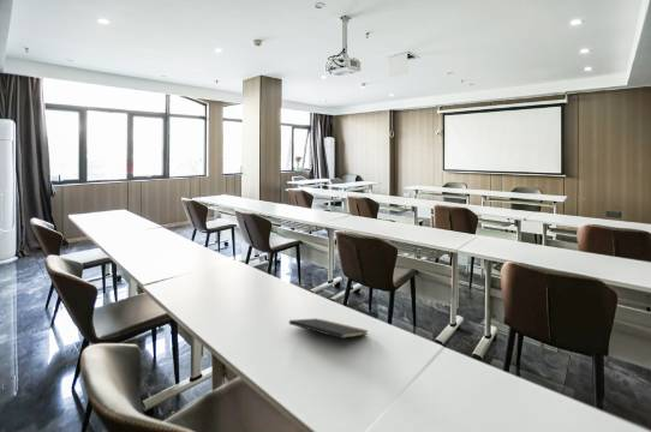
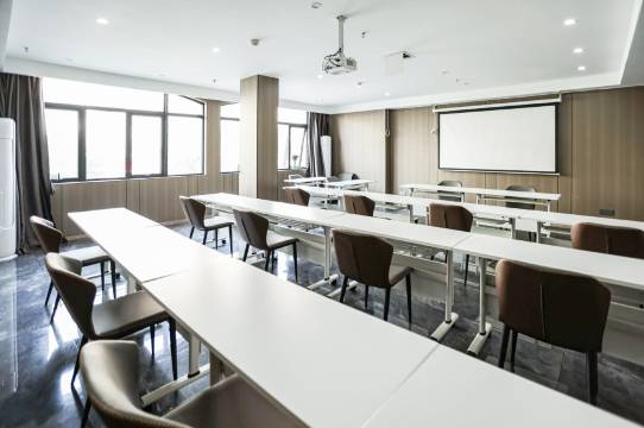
- notepad (328, 326)
